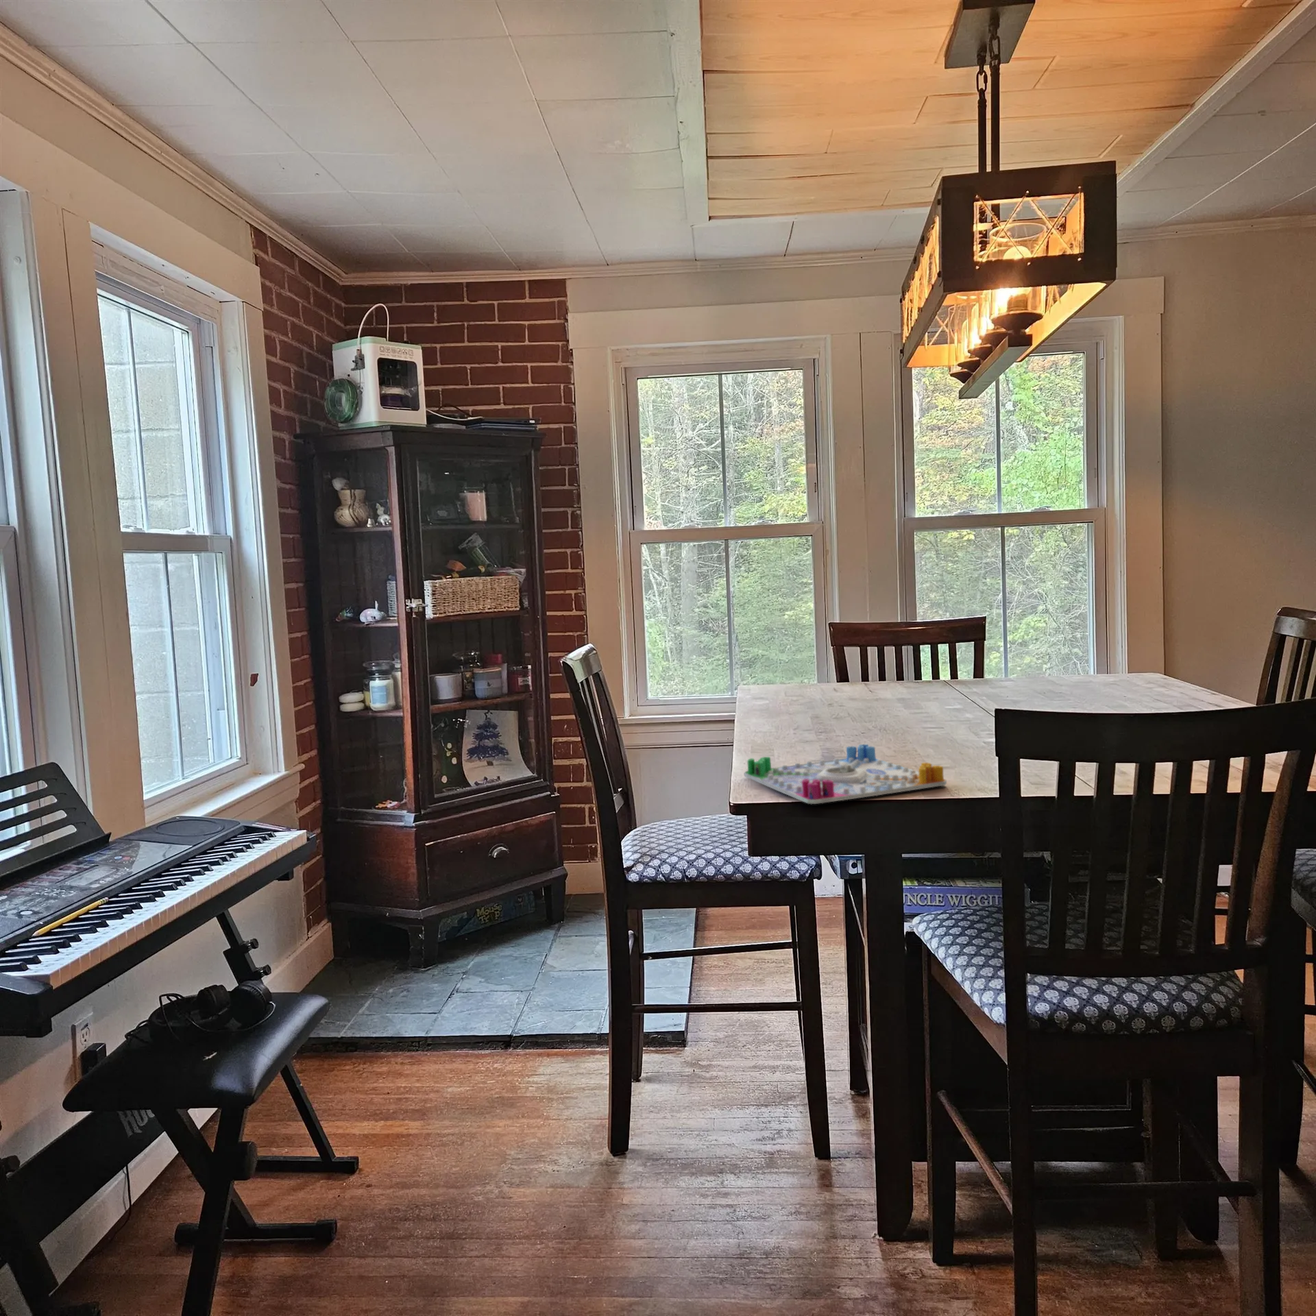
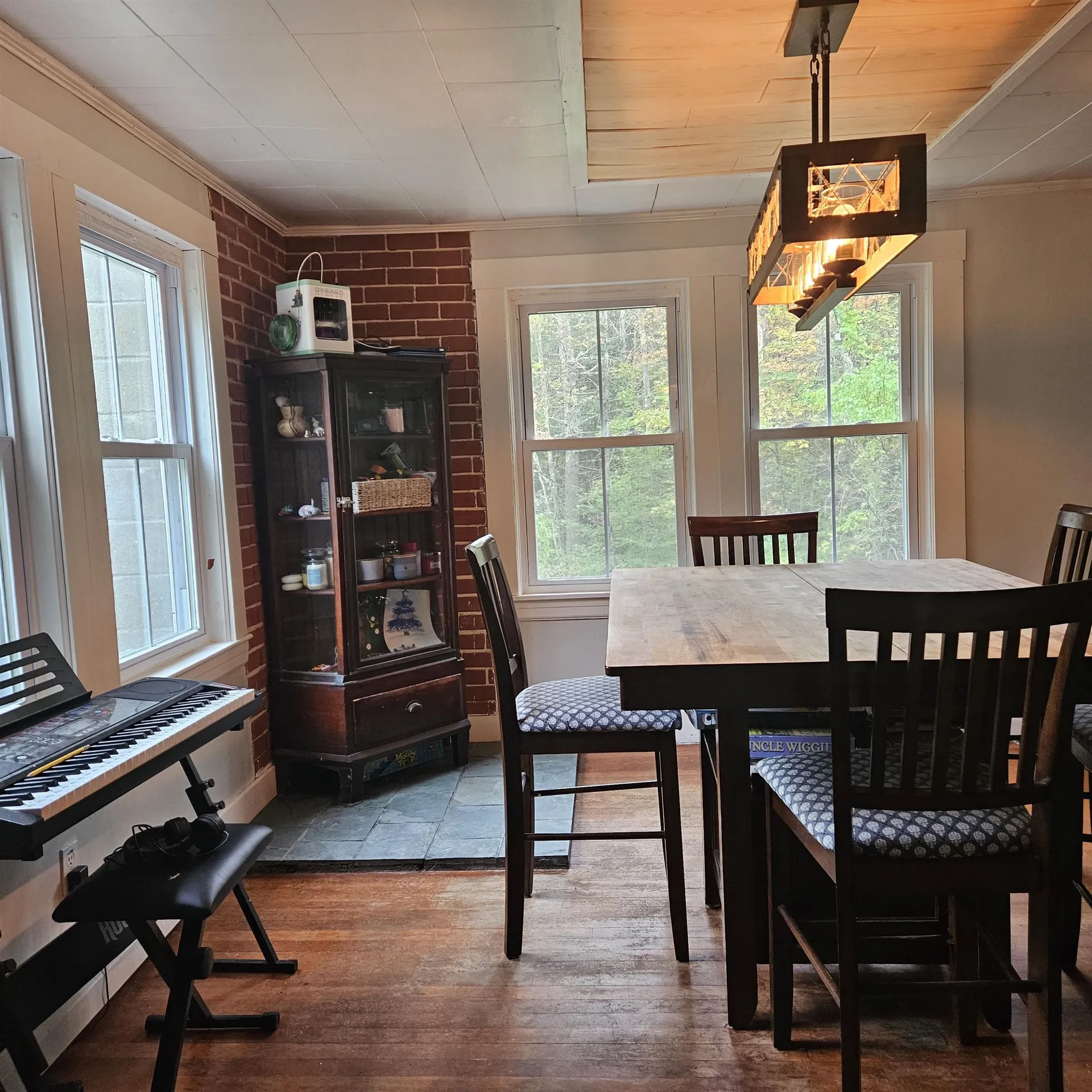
- board game (841, 771)
